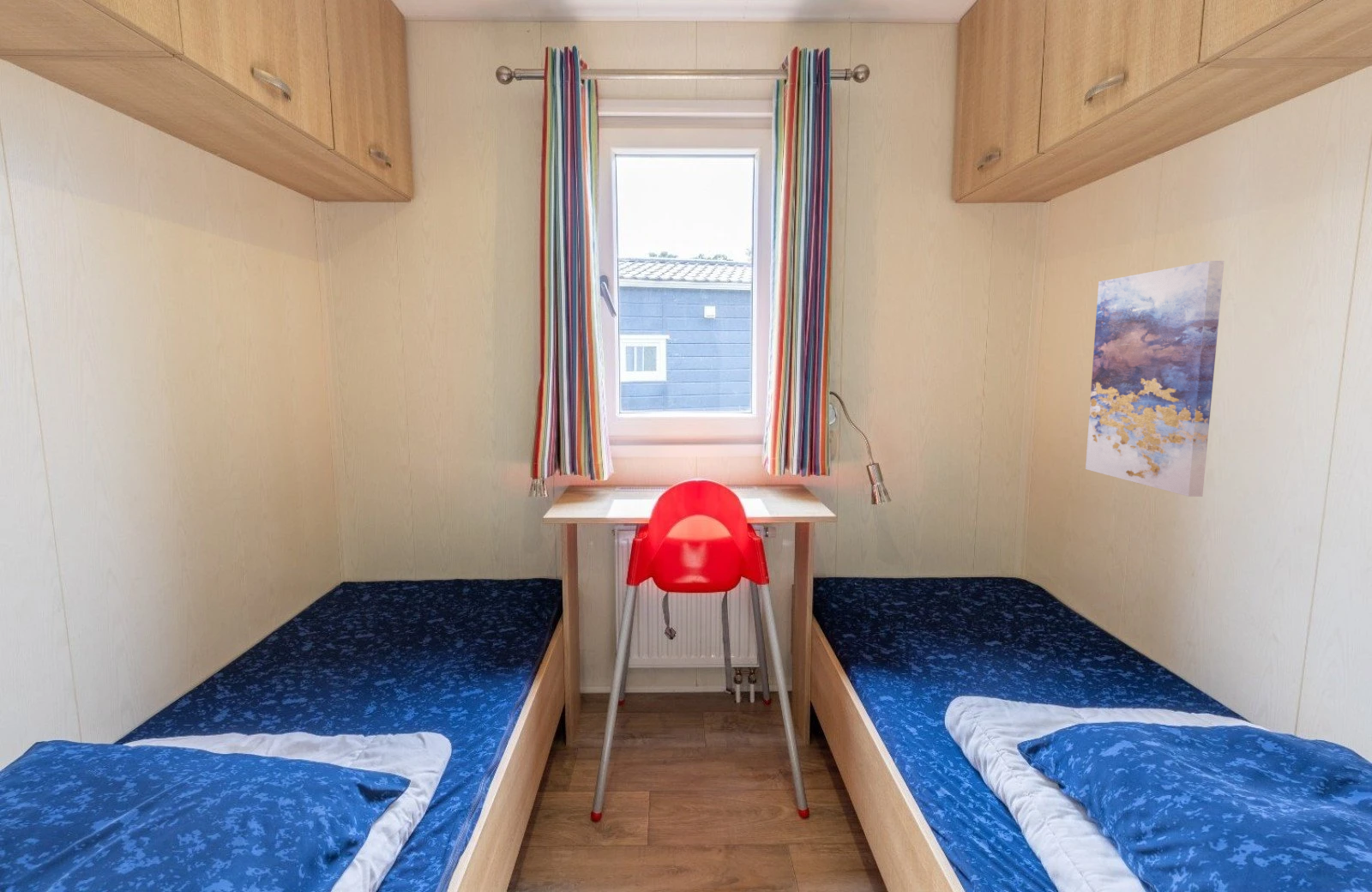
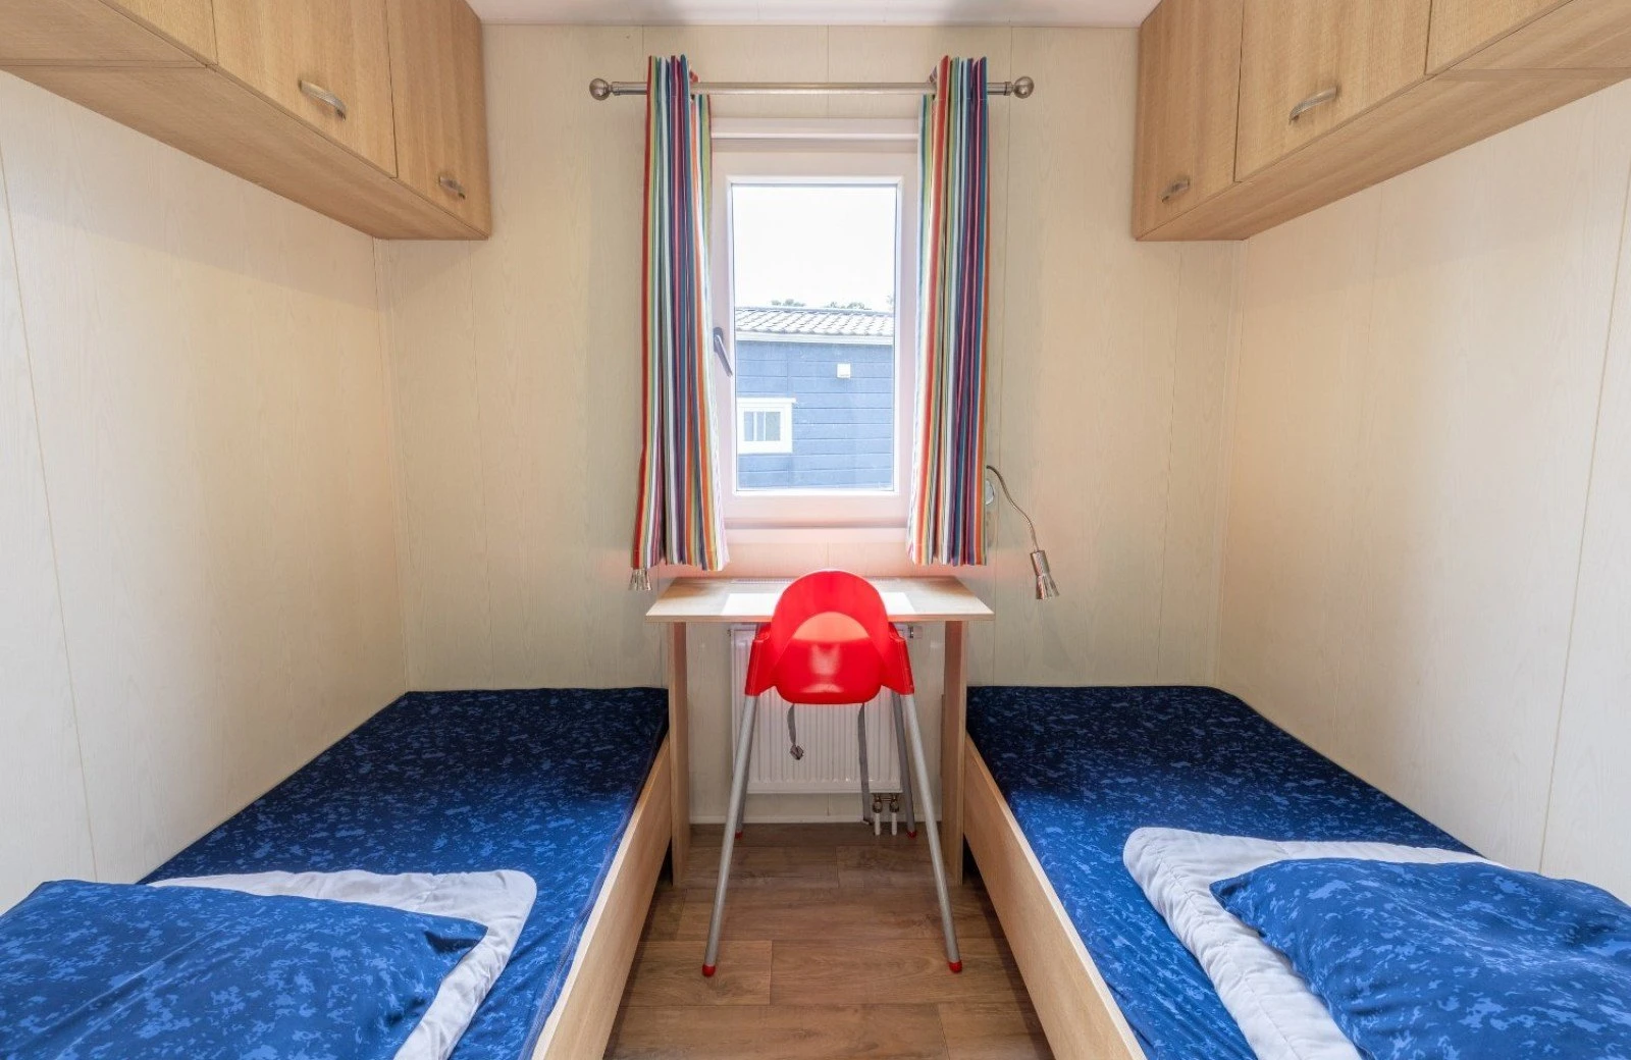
- wall art (1146, 378)
